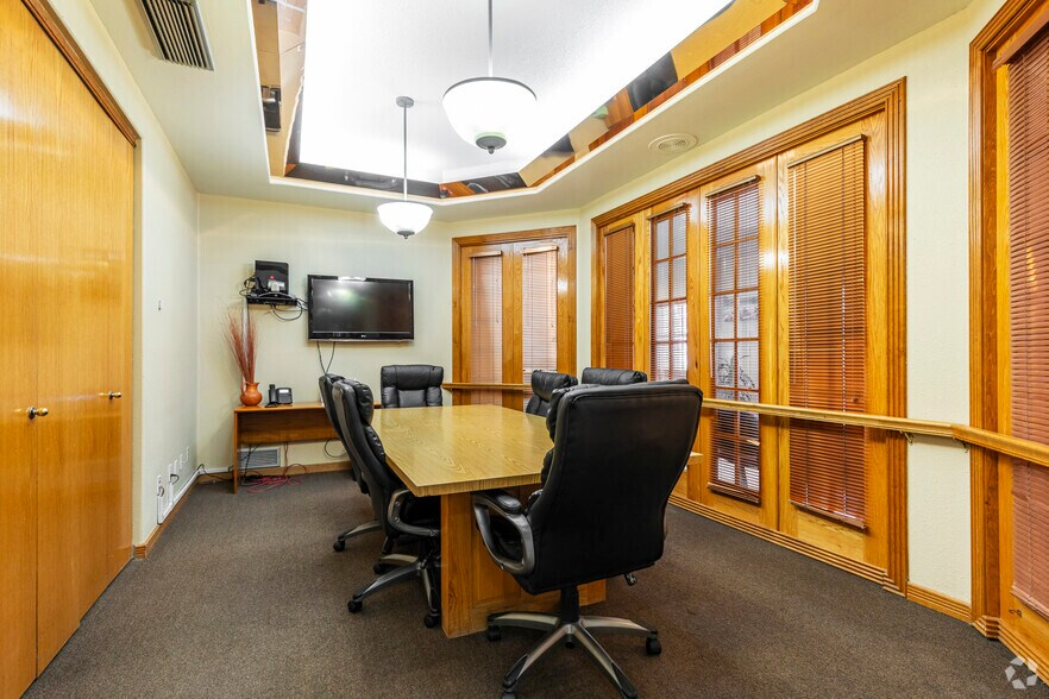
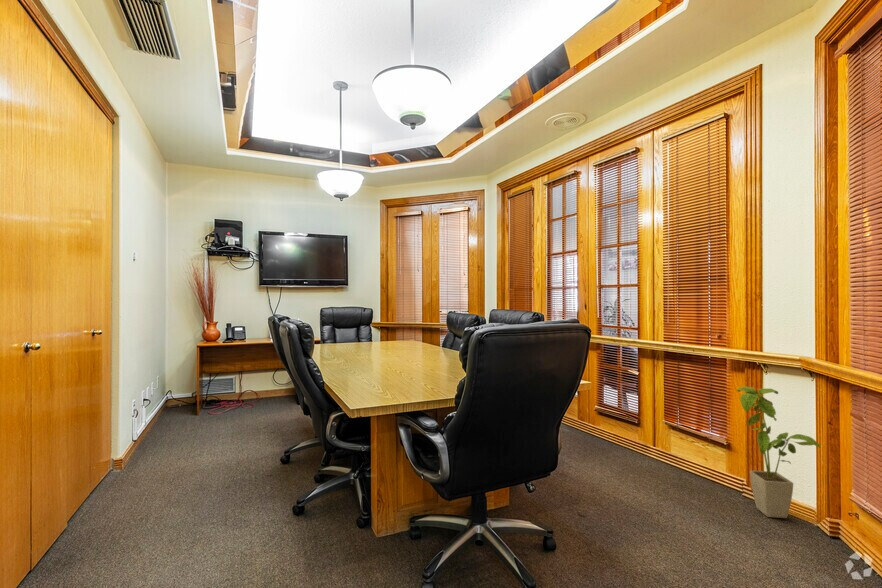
+ house plant (768, 453)
